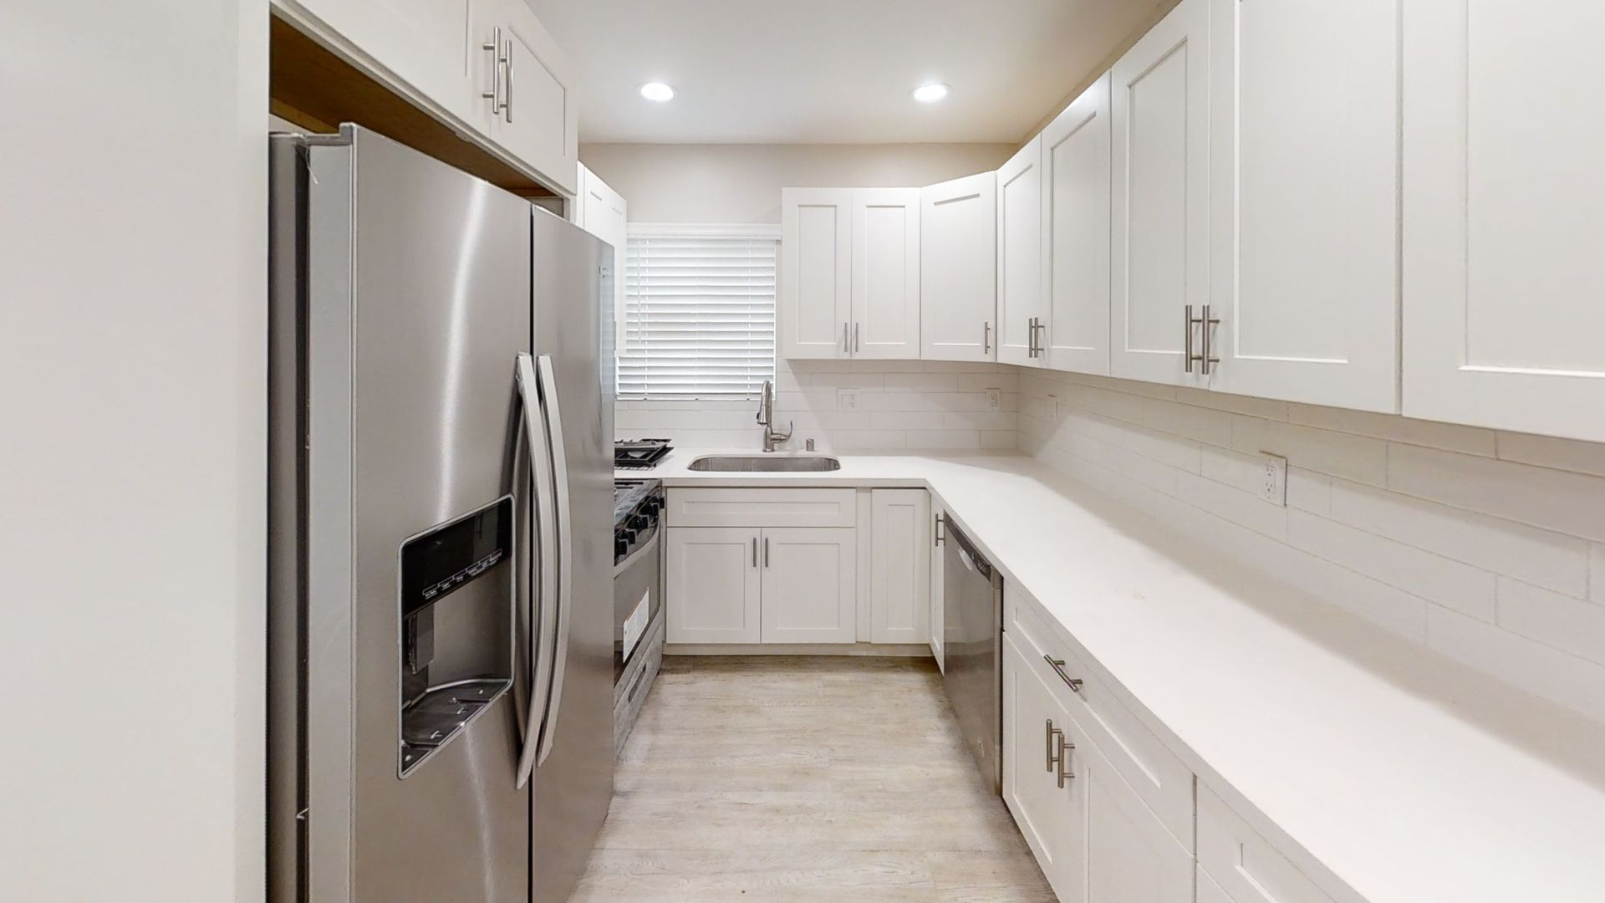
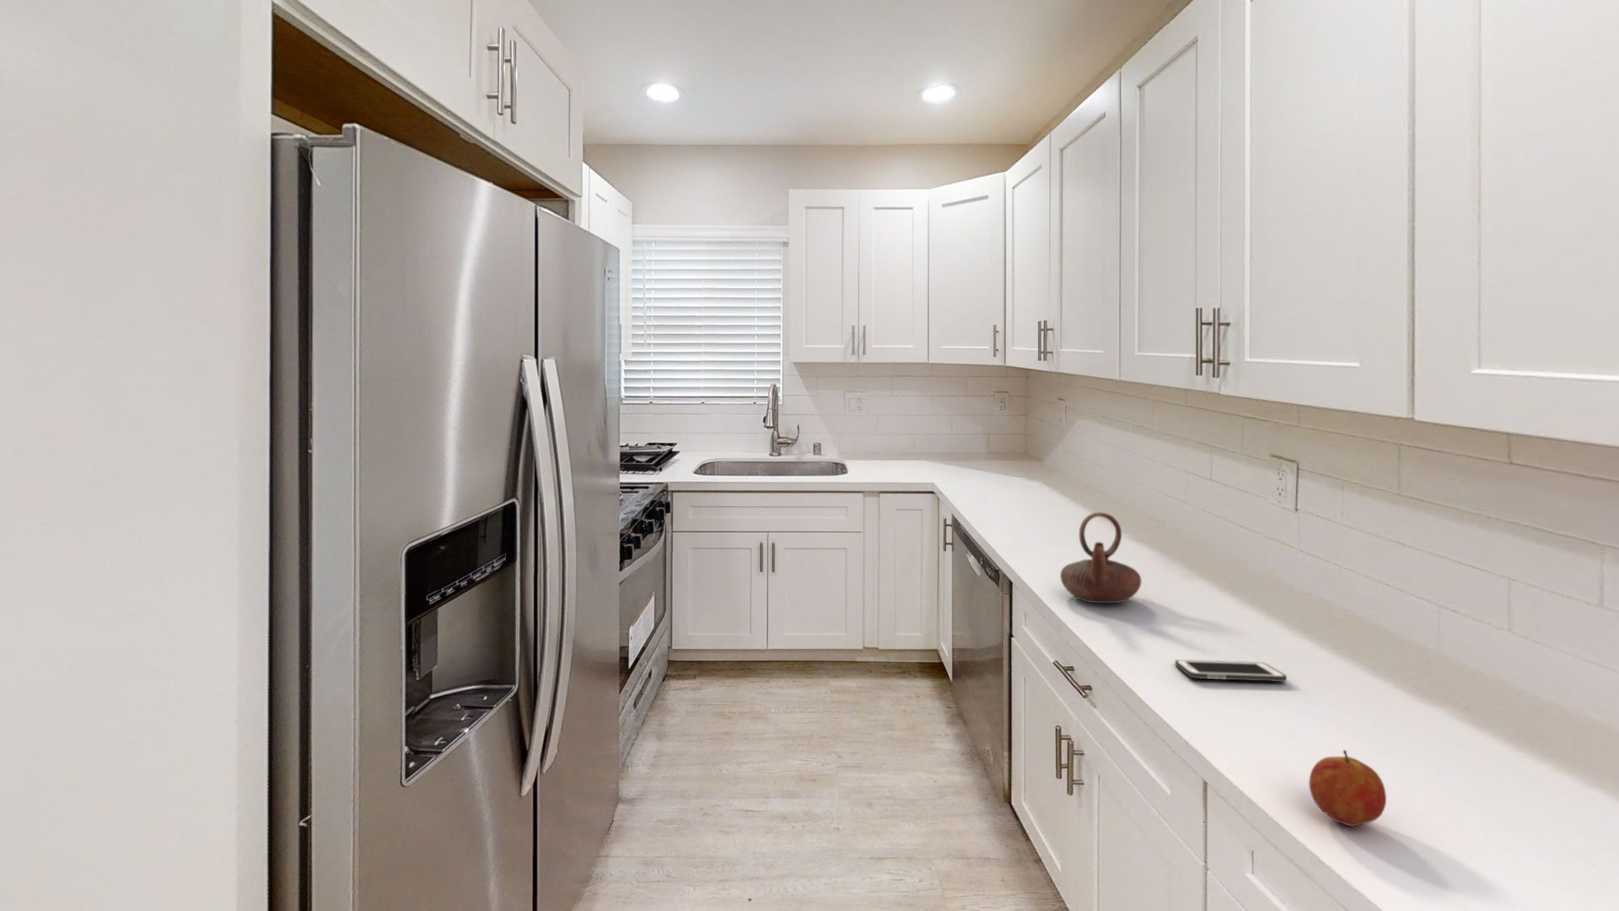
+ cell phone (1229, 671)
+ teapot (1101, 558)
+ fruit (1347, 785)
